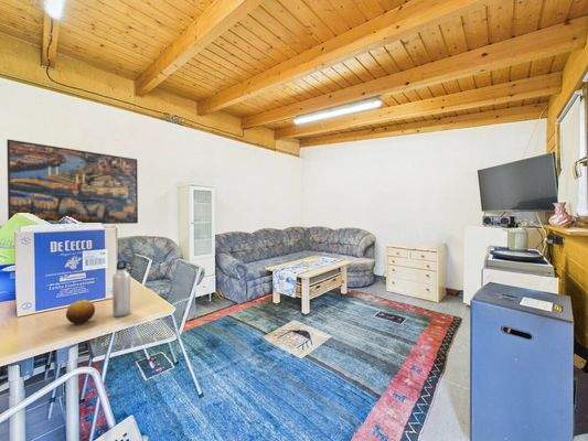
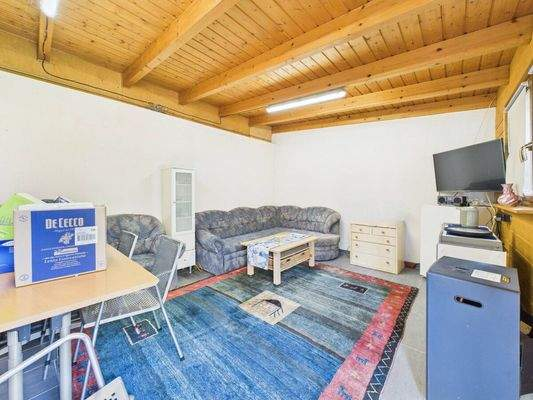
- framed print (82, 187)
- fruit (81, 311)
- water bottle (121, 288)
